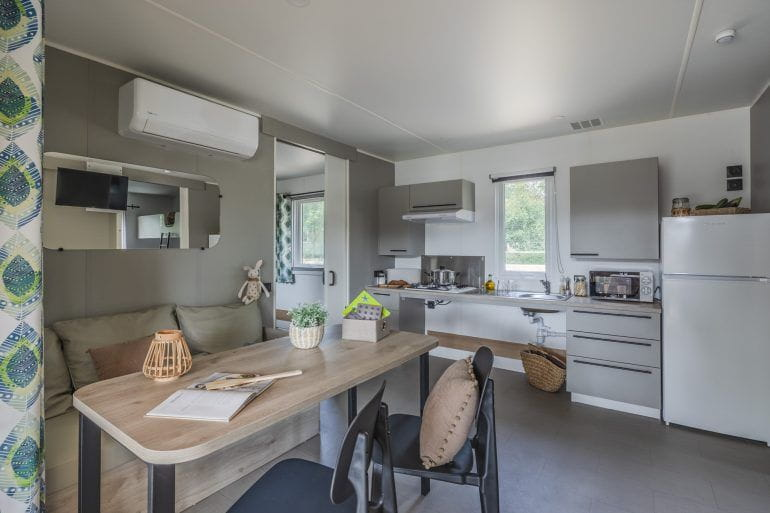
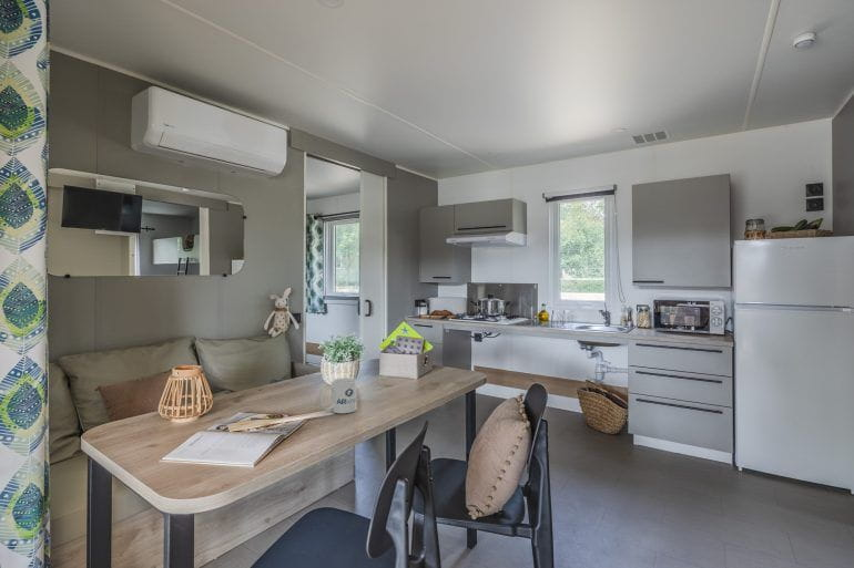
+ mug (339, 395)
